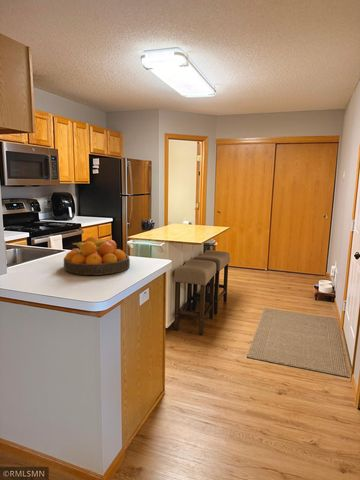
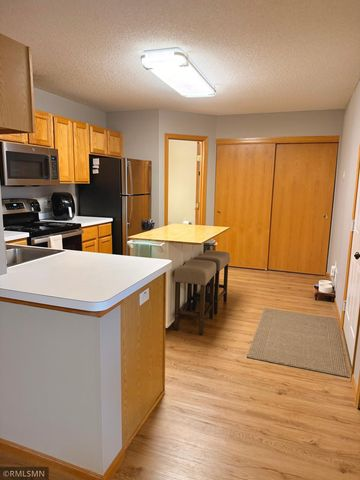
- fruit bowl (97, 253)
